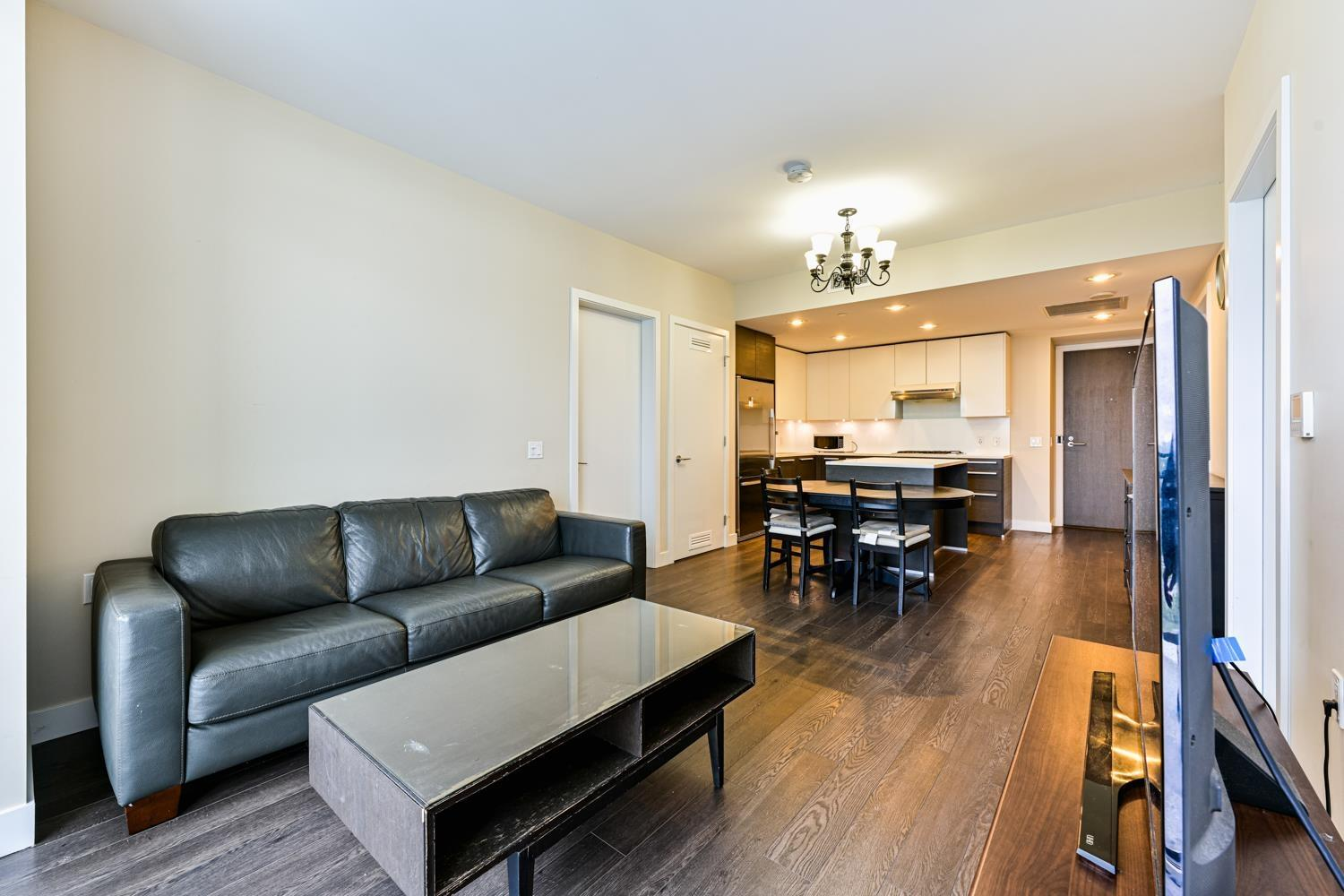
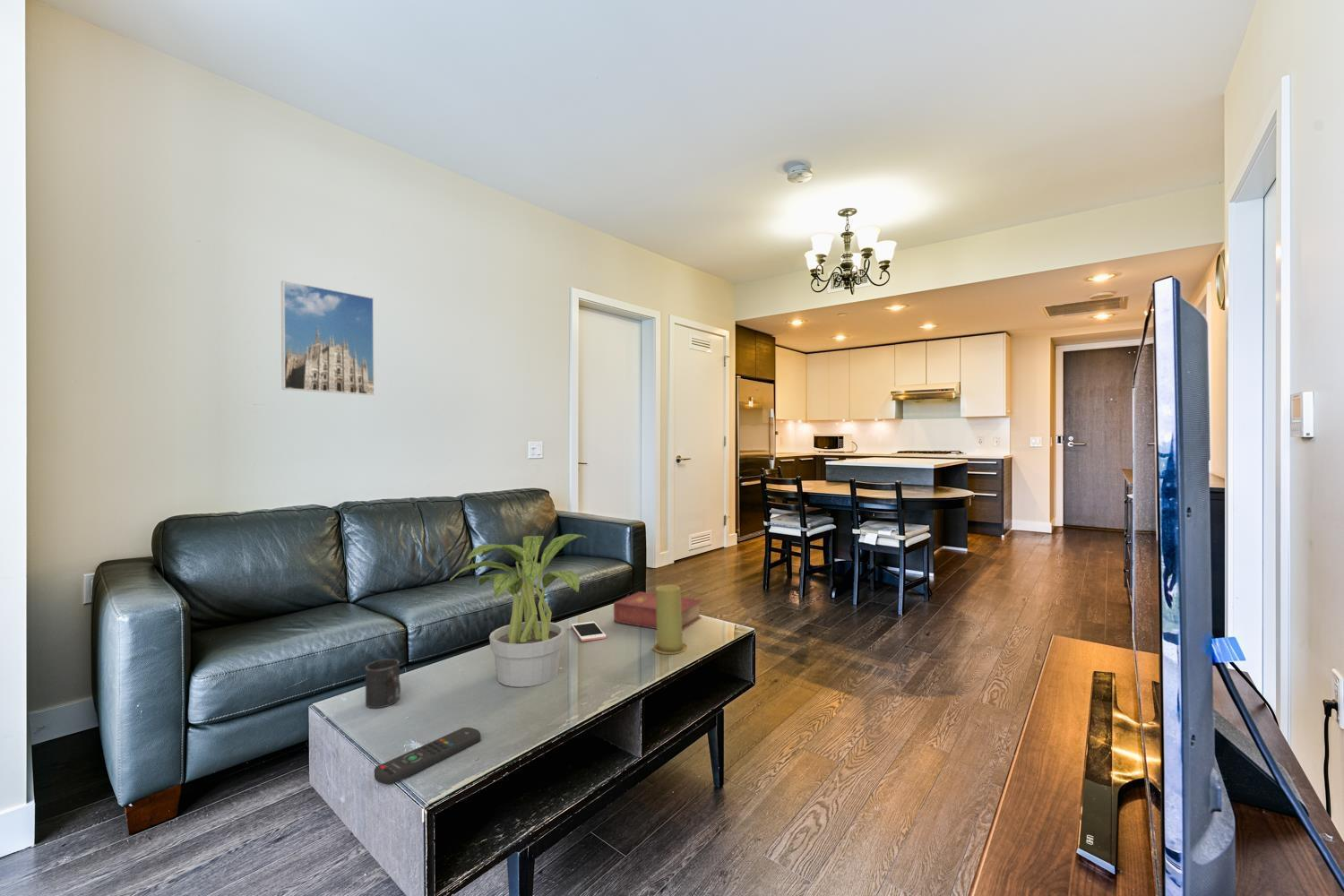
+ remote control (430, 753)
+ cell phone (588, 631)
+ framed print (330, 340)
+ potted plant (527, 607)
+ book (655, 610)
+ candle (669, 616)
+ mug (386, 684)
